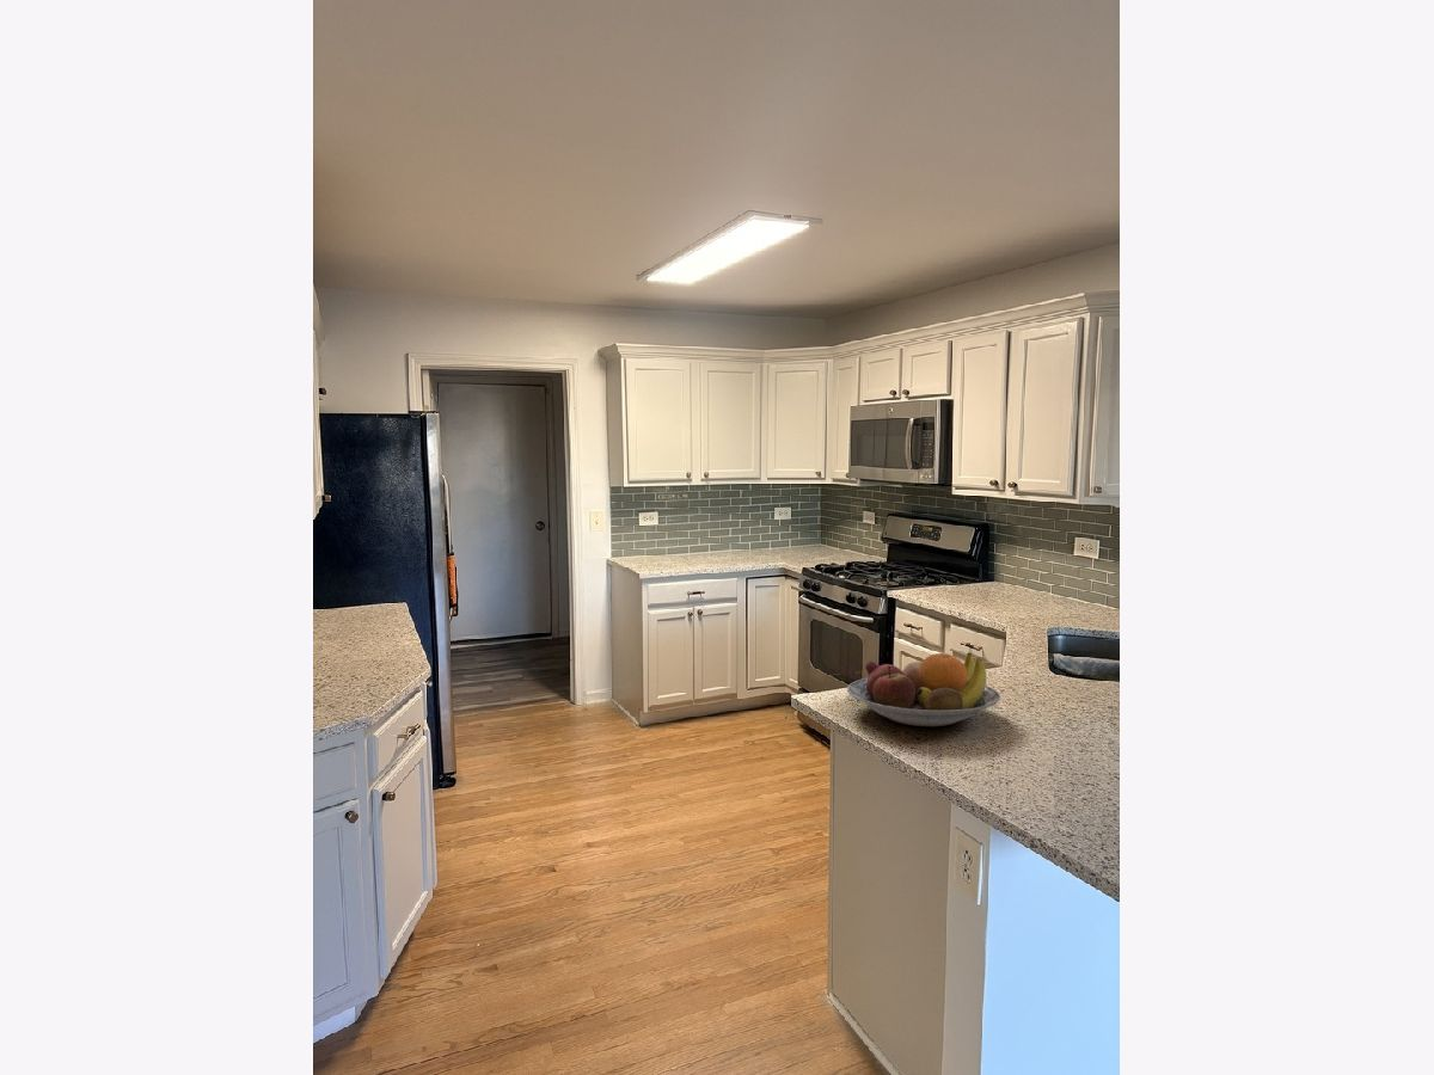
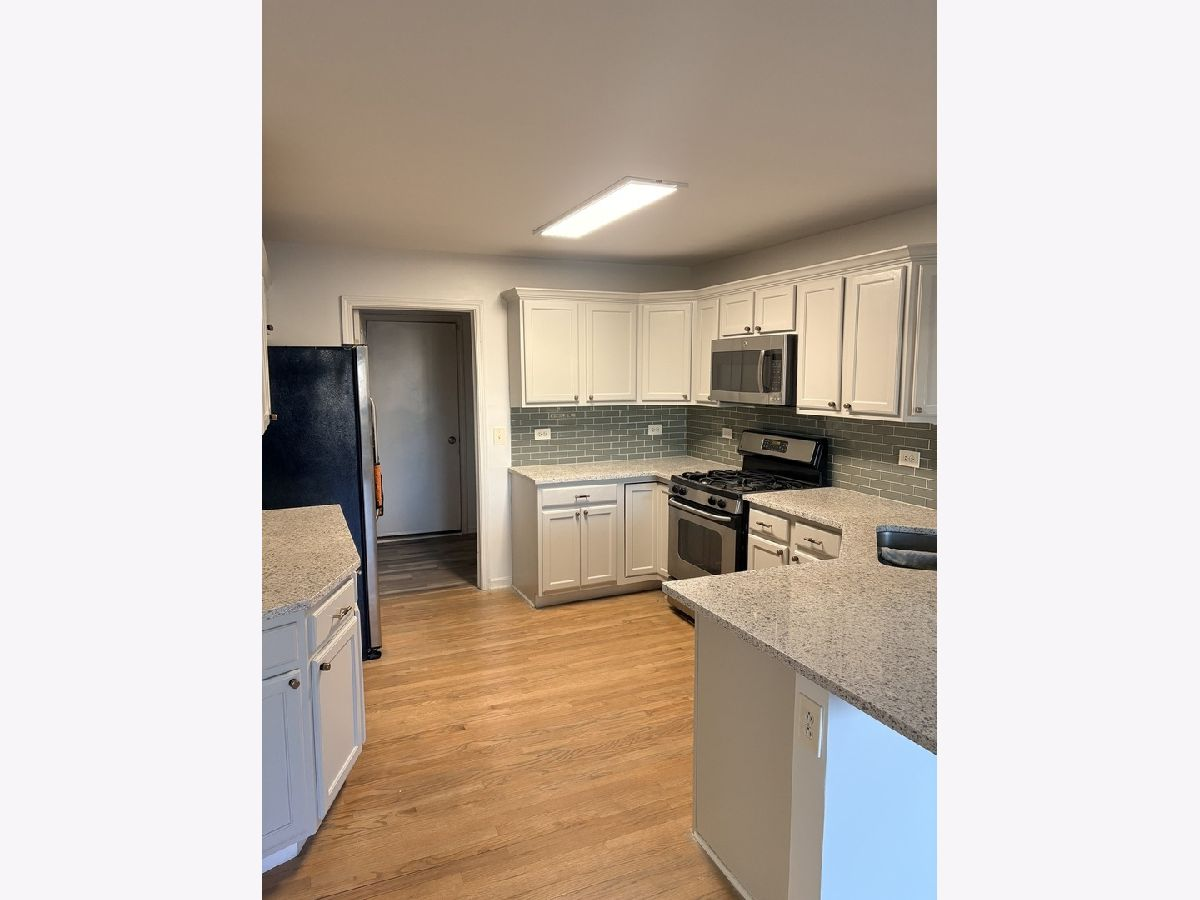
- fruit bowl (921, 684)
